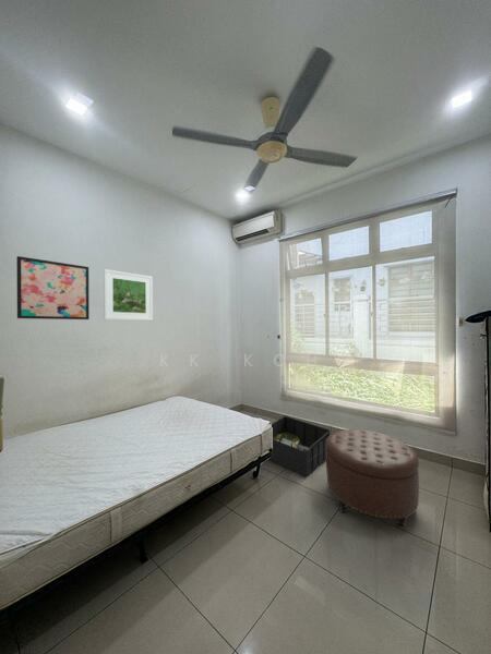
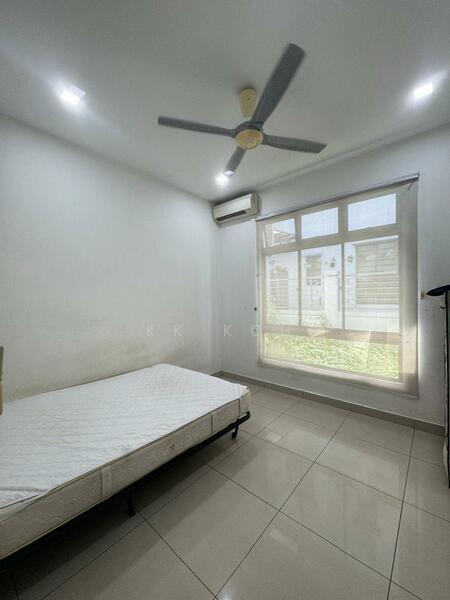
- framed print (130, 296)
- ottoman (369, 472)
- wall art (56, 290)
- storage bin (294, 443)
